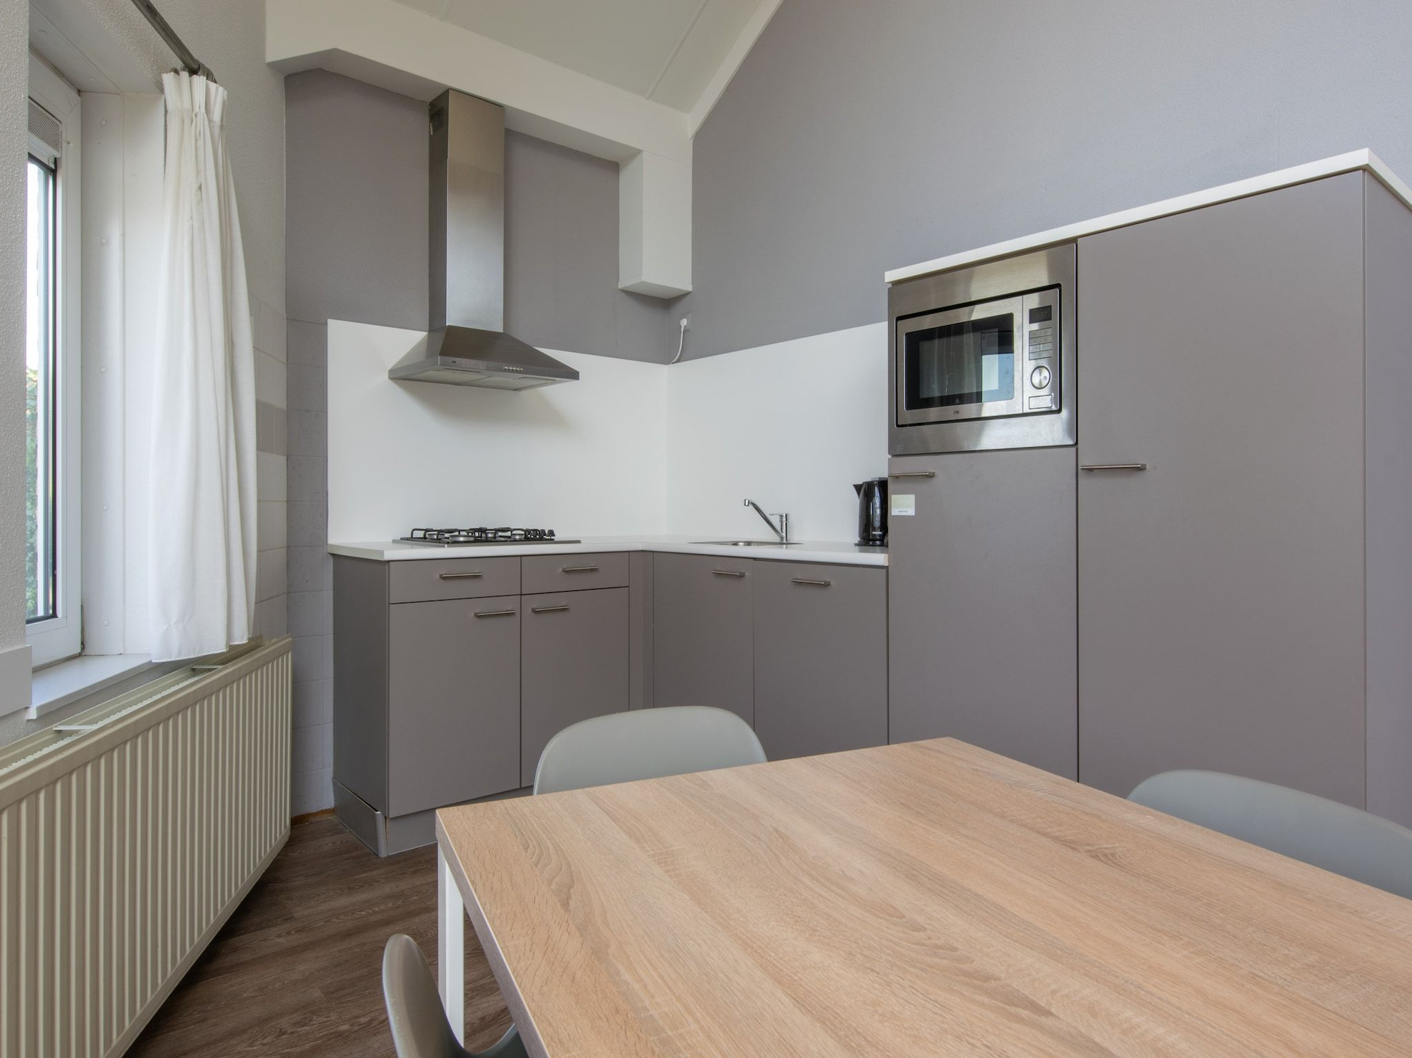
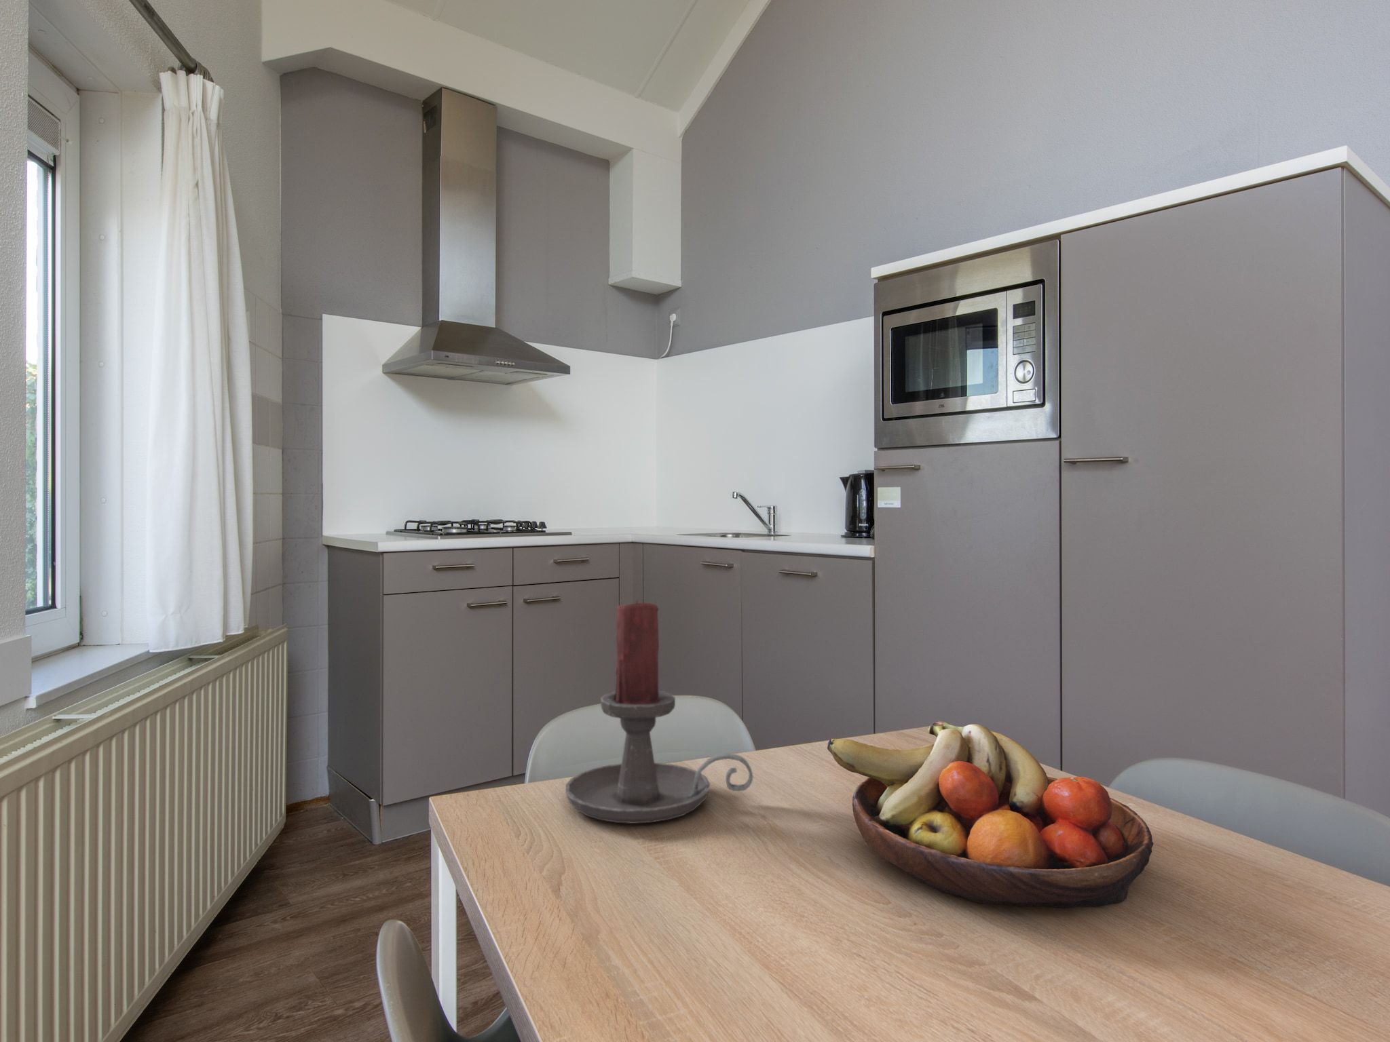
+ candle holder (659, 701)
+ fruit bowl (991, 797)
